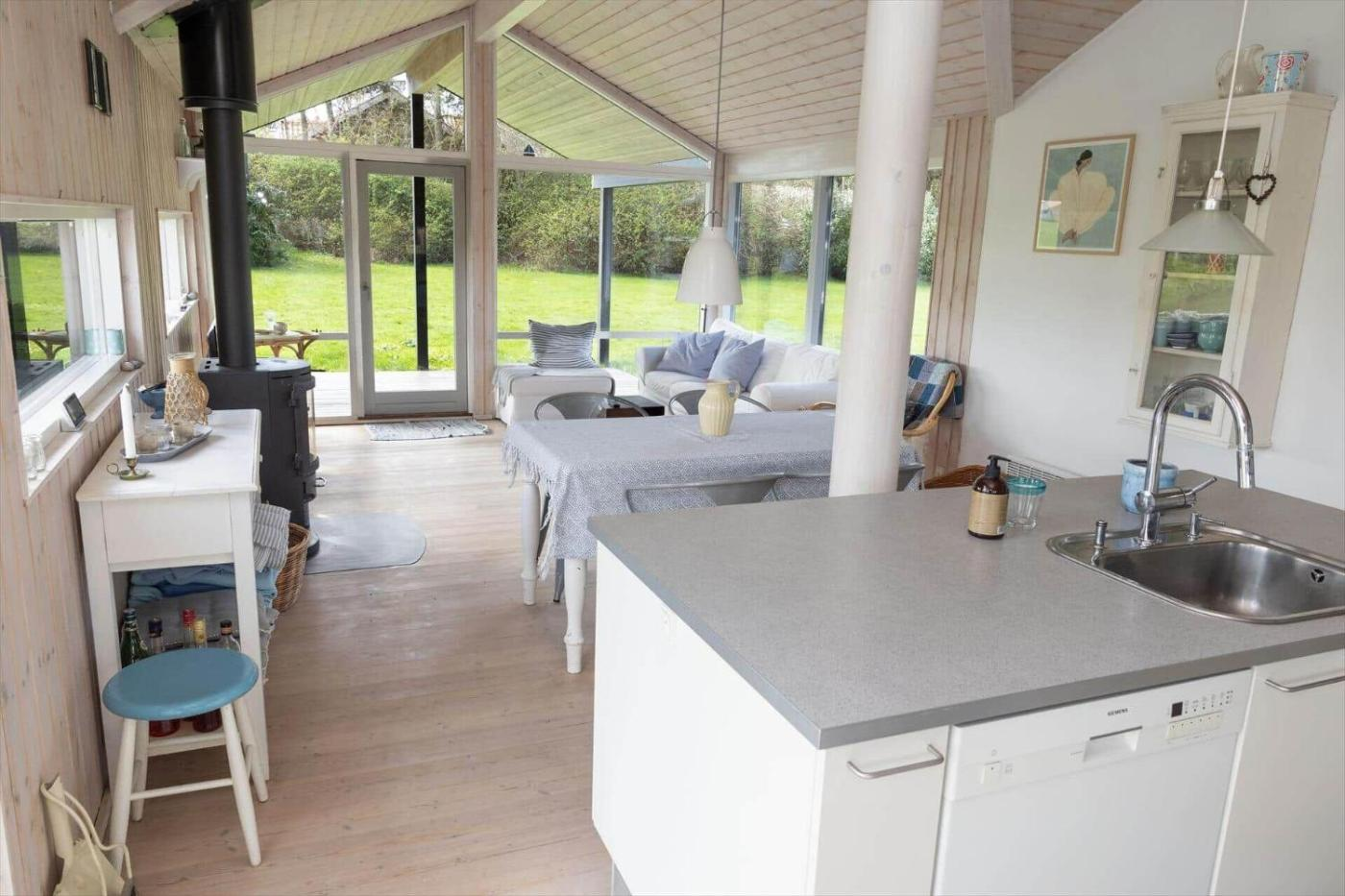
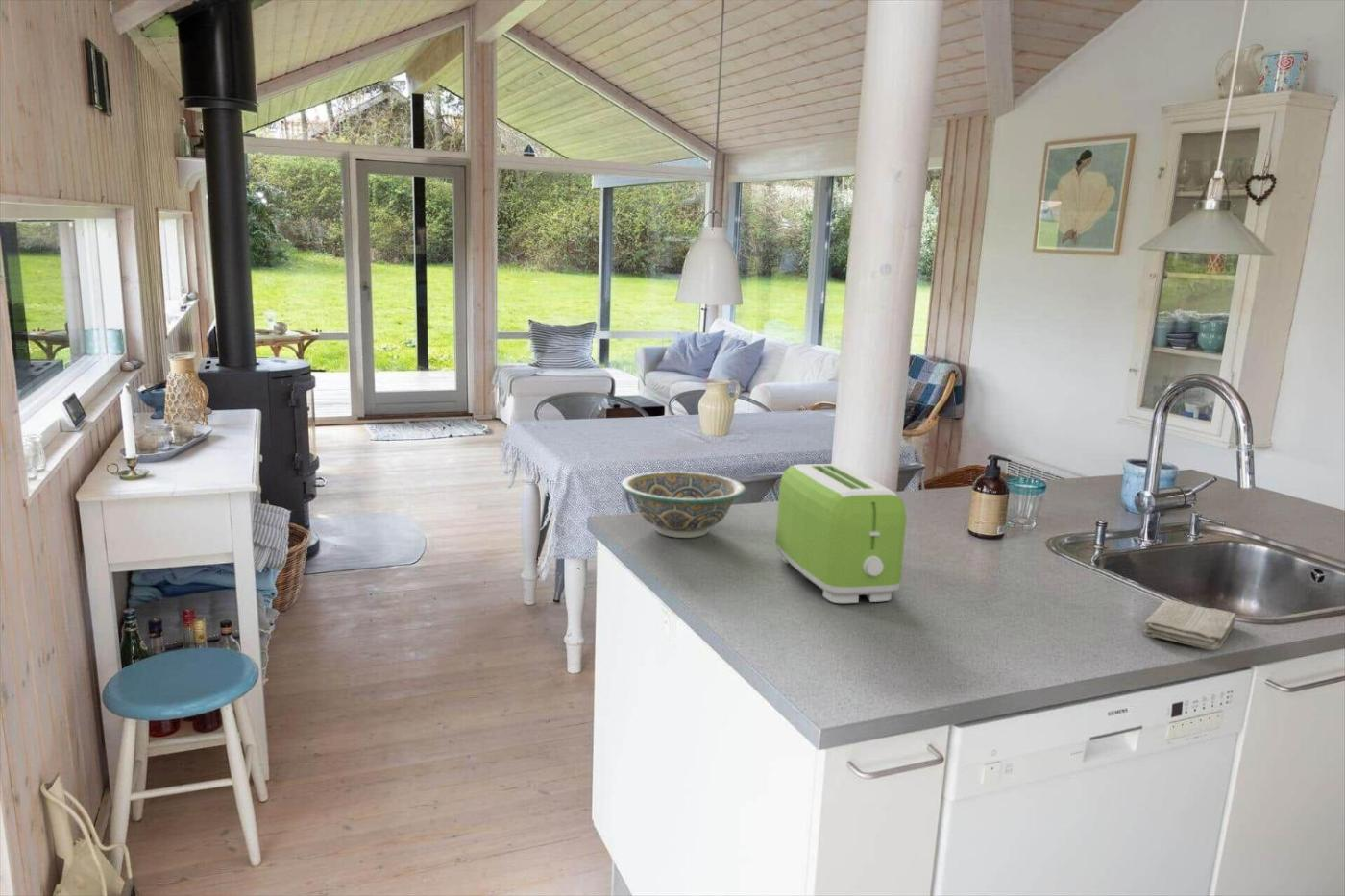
+ washcloth (1189, 621)
+ toaster (837, 527)
+ bowl (682, 507)
